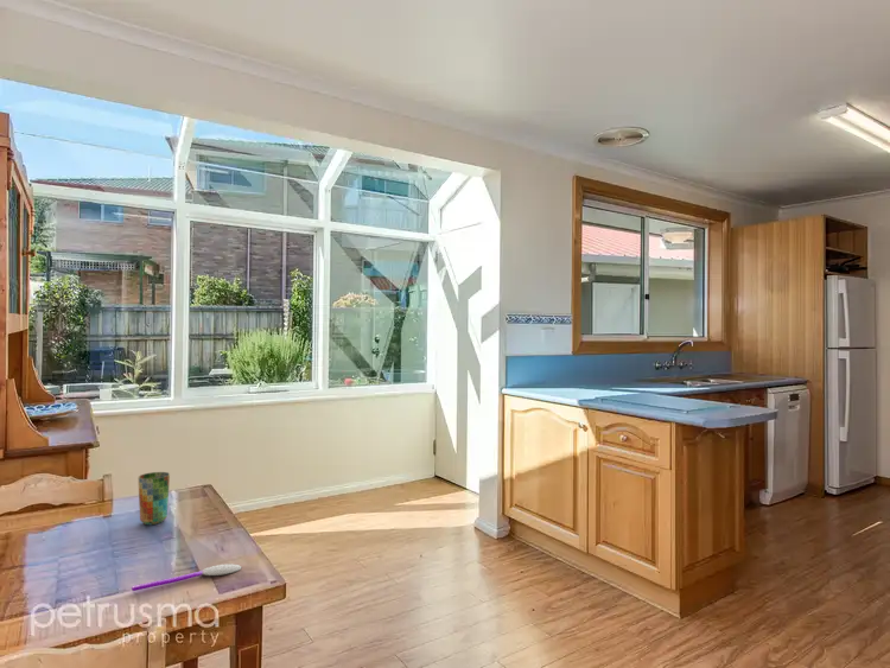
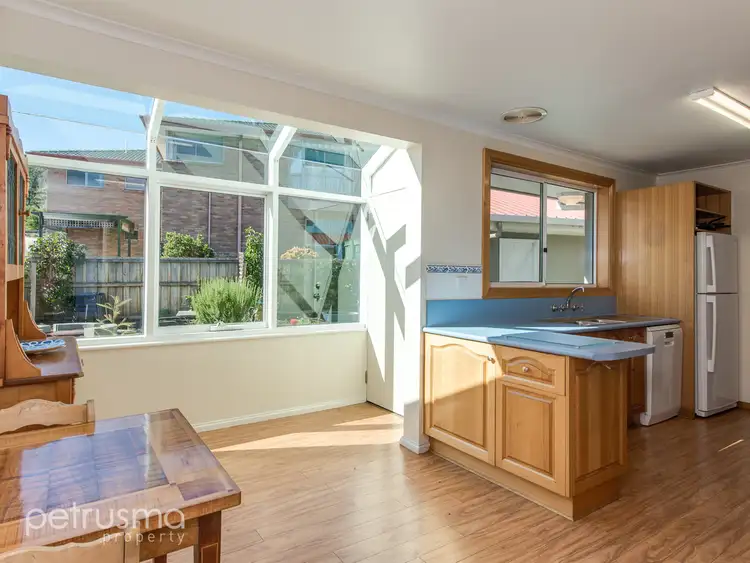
- cup (153, 498)
- spoon (189, 575)
